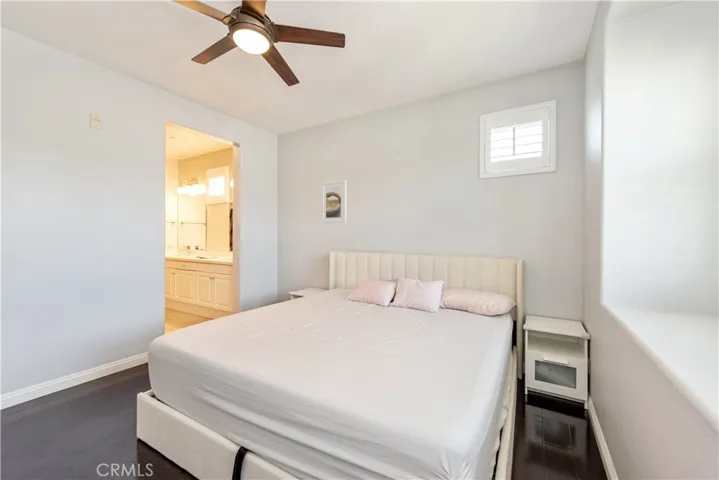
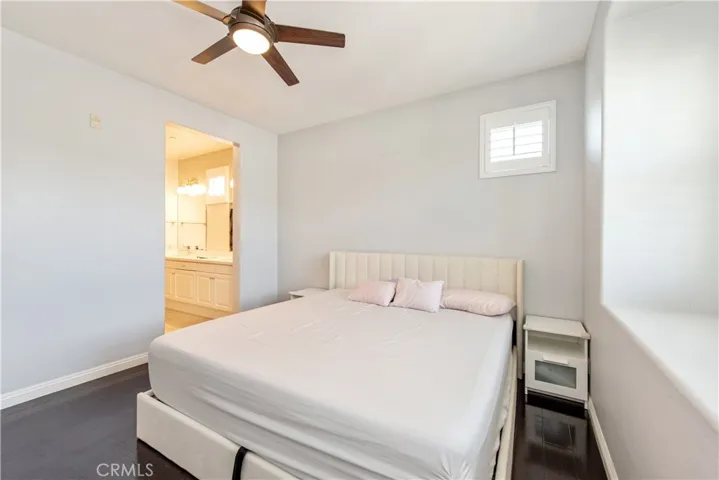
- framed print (333, 202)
